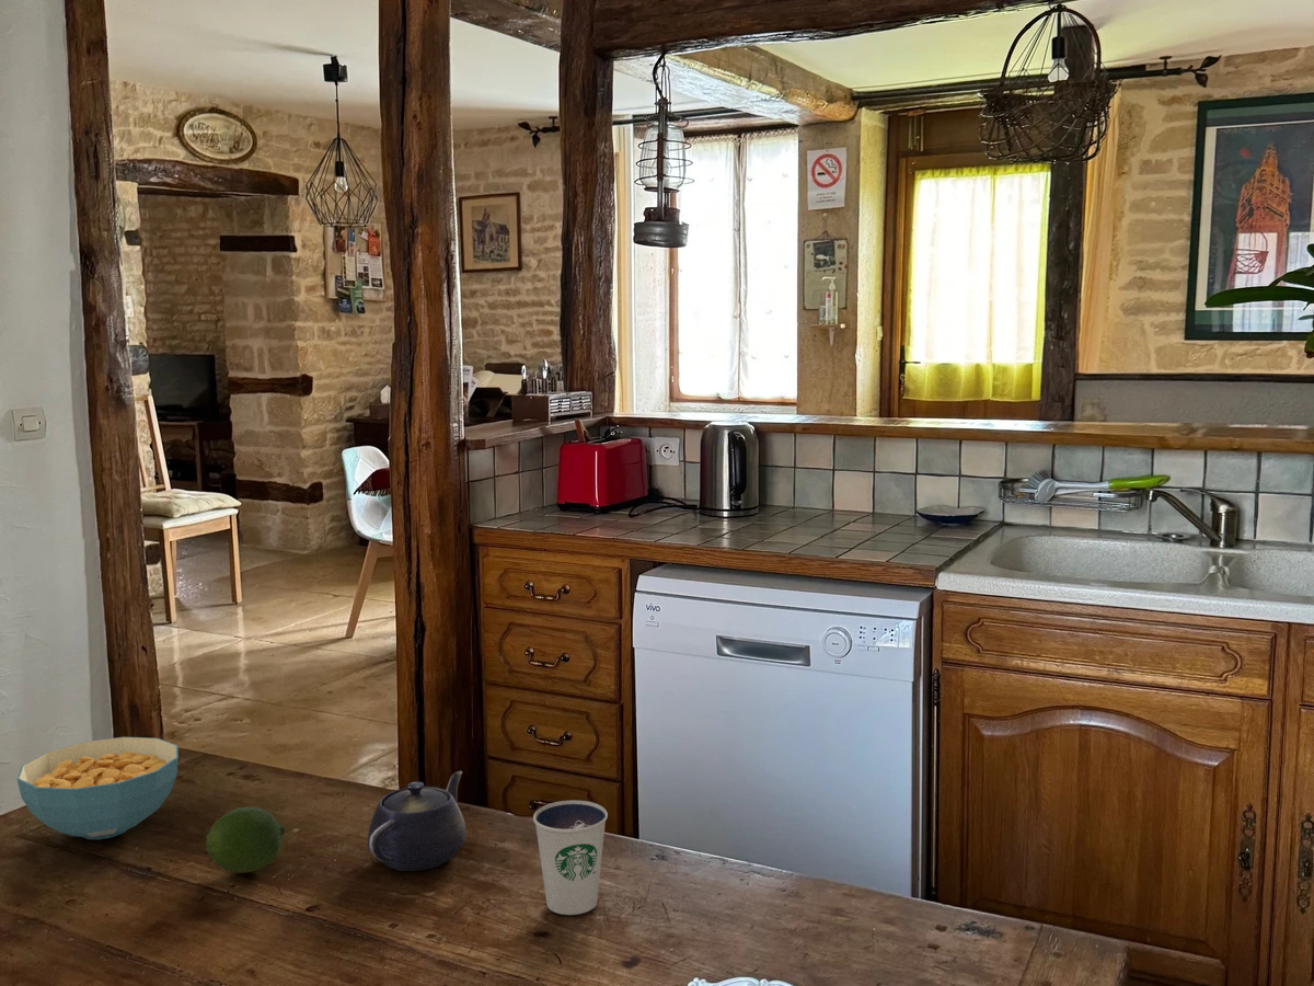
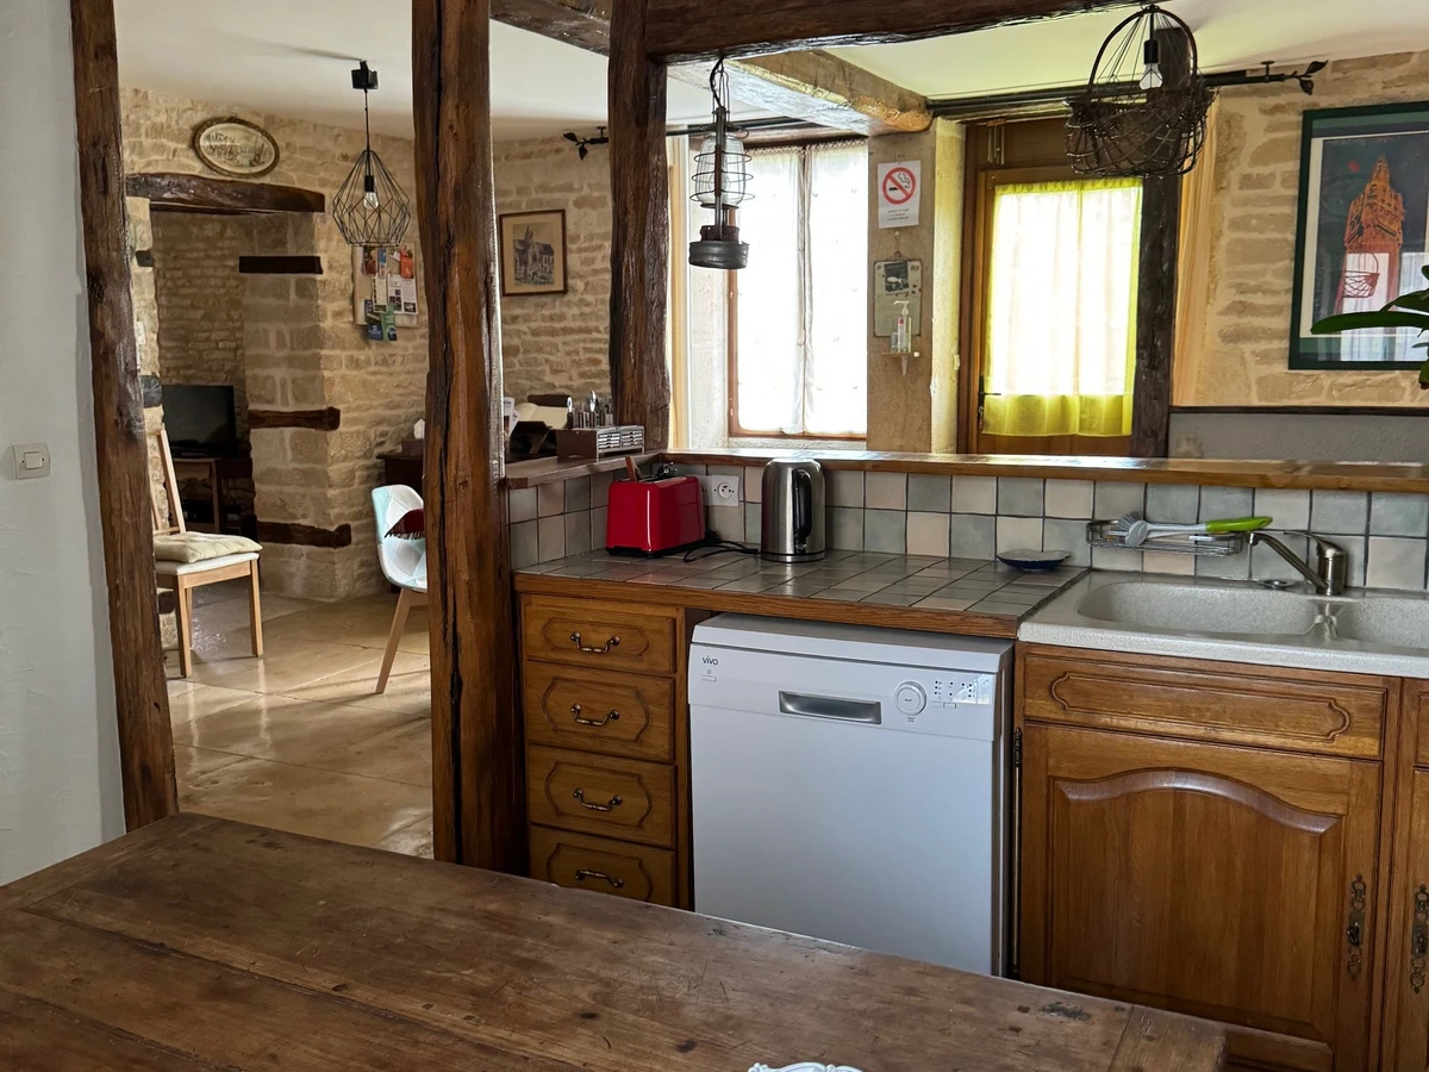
- cereal bowl (103, 795)
- teapot (419, 818)
- dixie cup (570, 859)
- fruit (244, 840)
